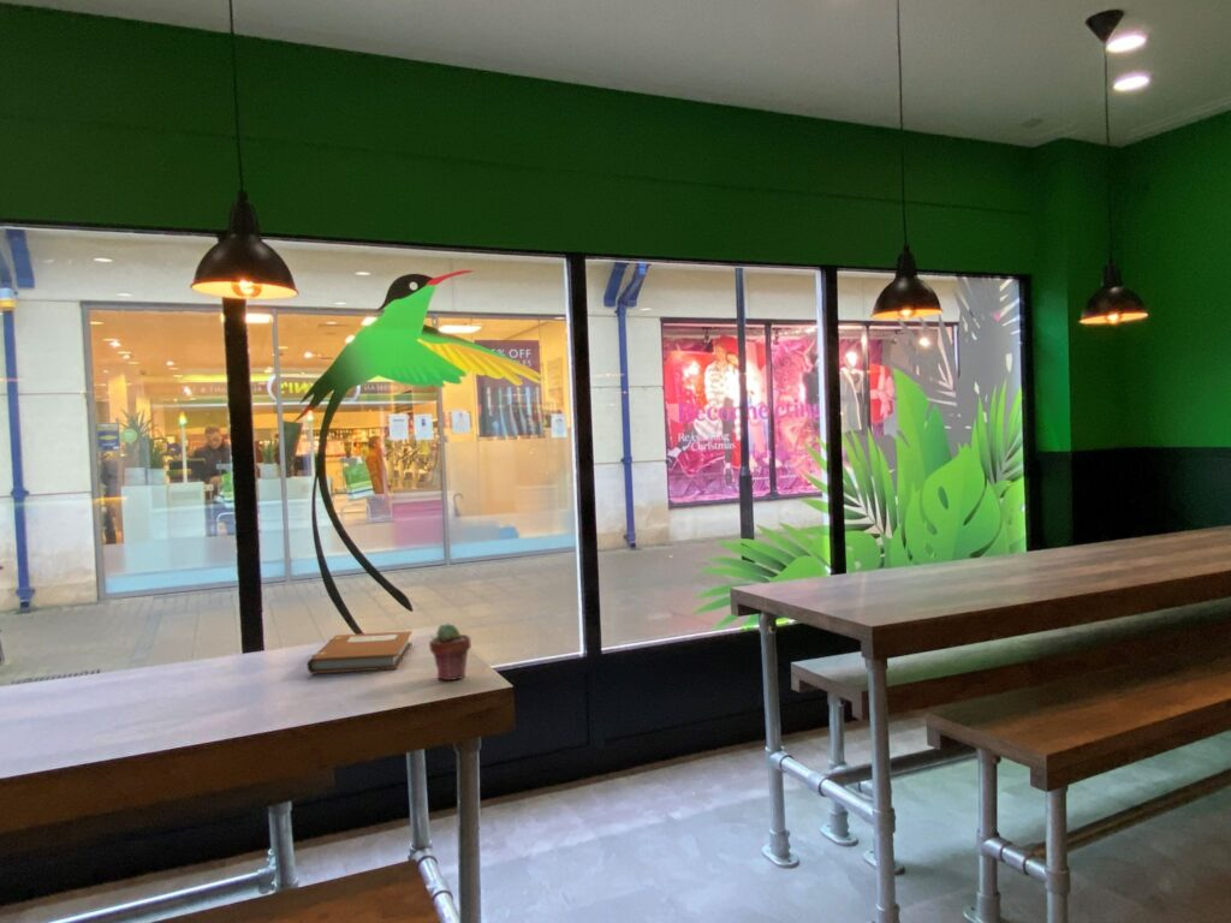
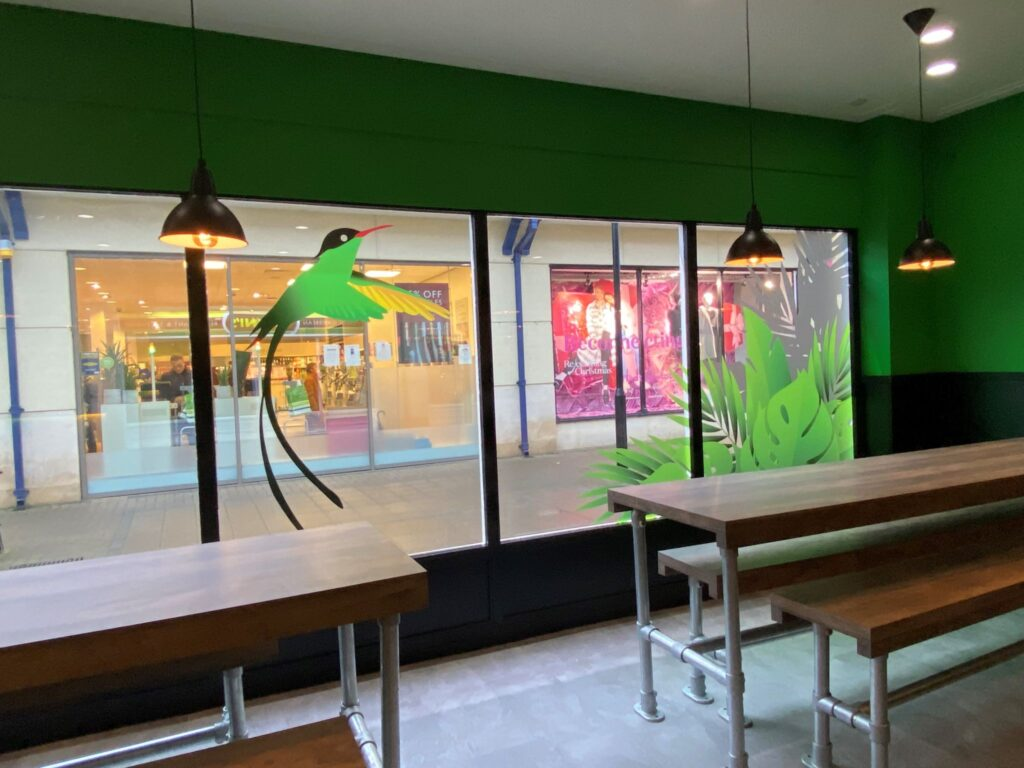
- potted succulent (450, 649)
- notebook (363, 650)
